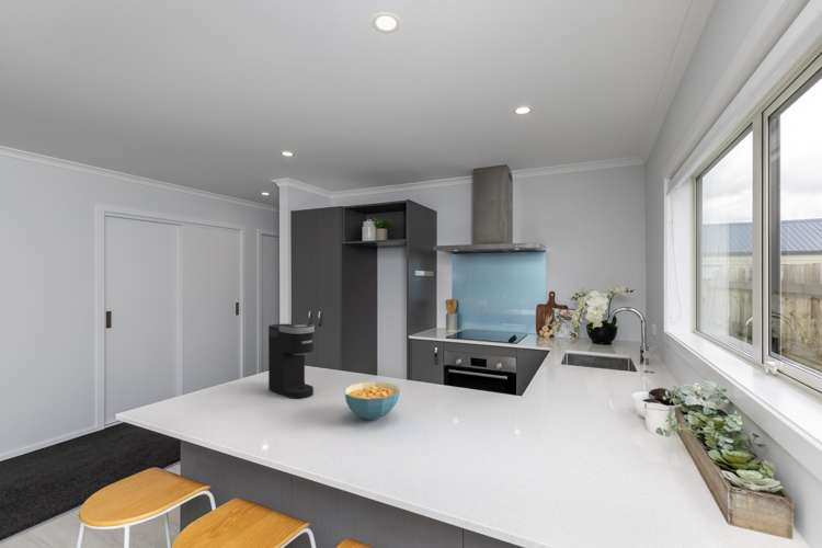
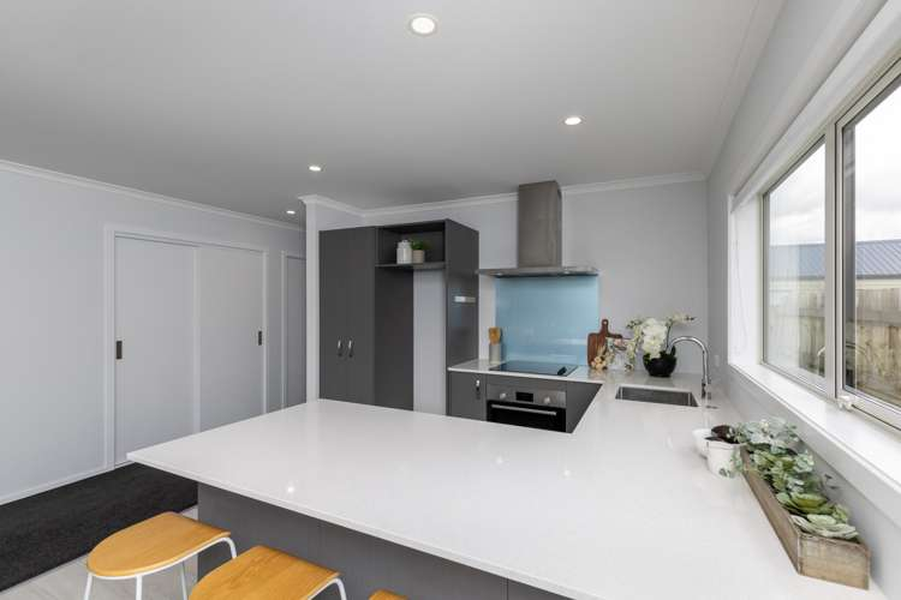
- cereal bowl (372, 402)
- coffee maker (290, 357)
